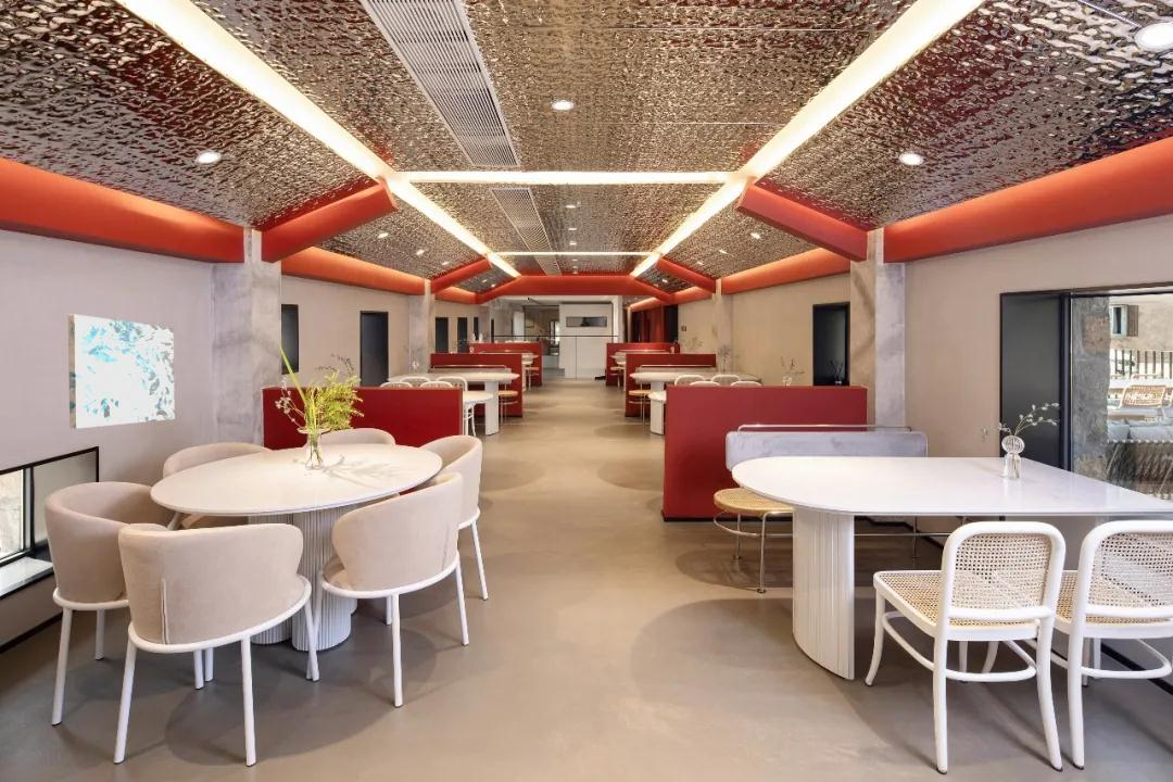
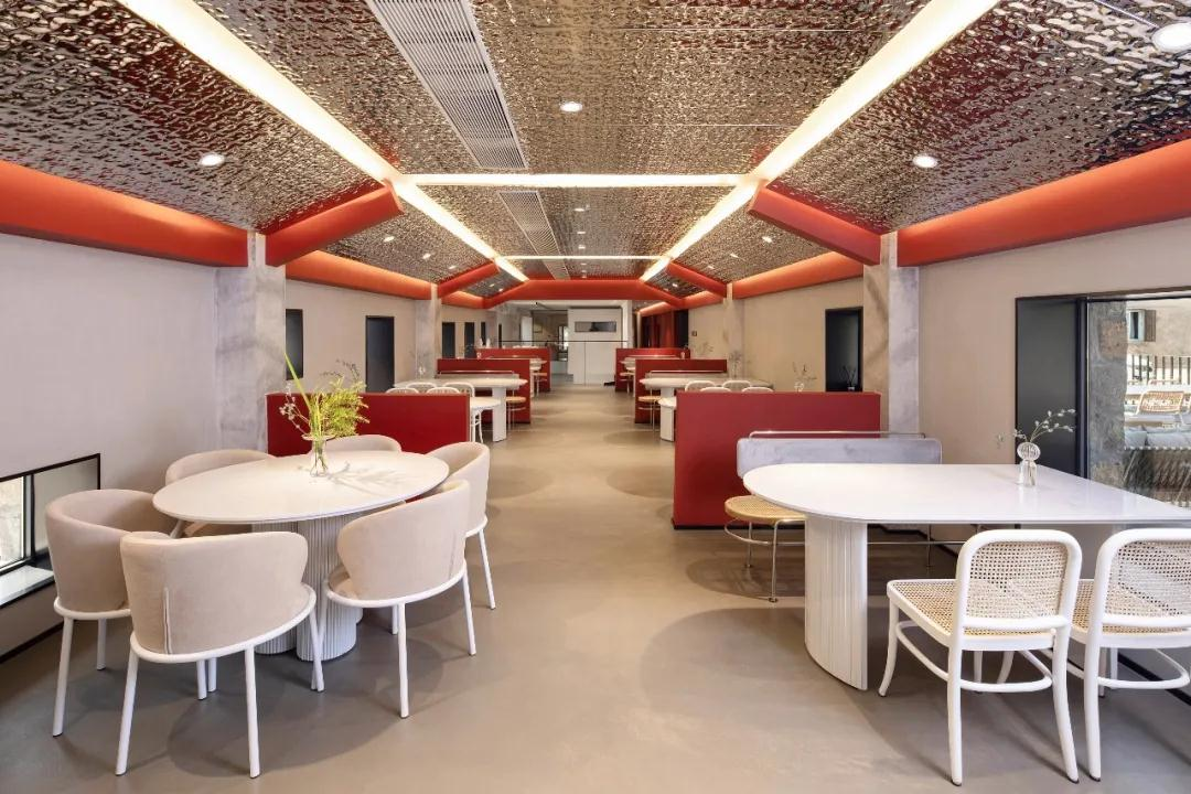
- wall art (126, 373)
